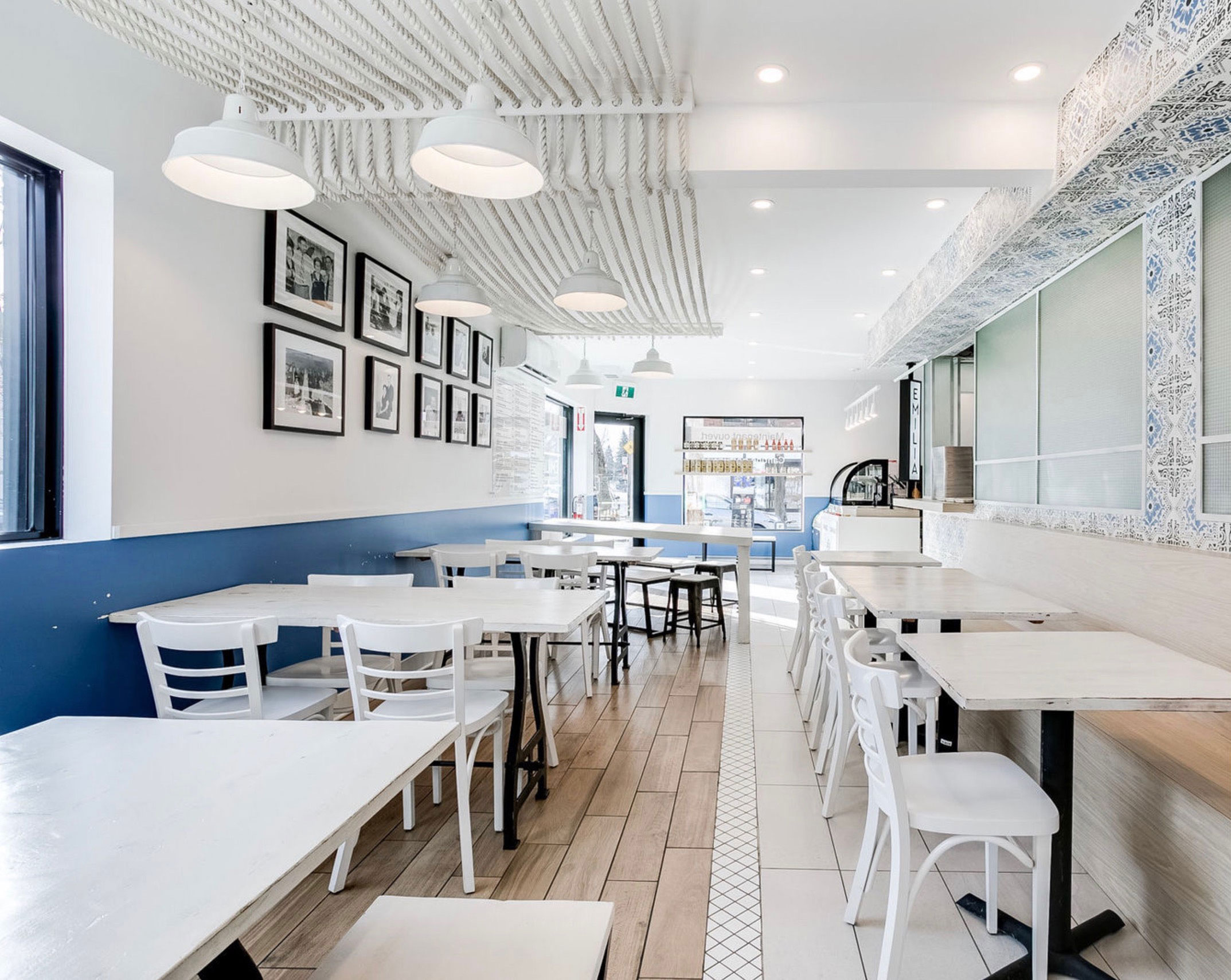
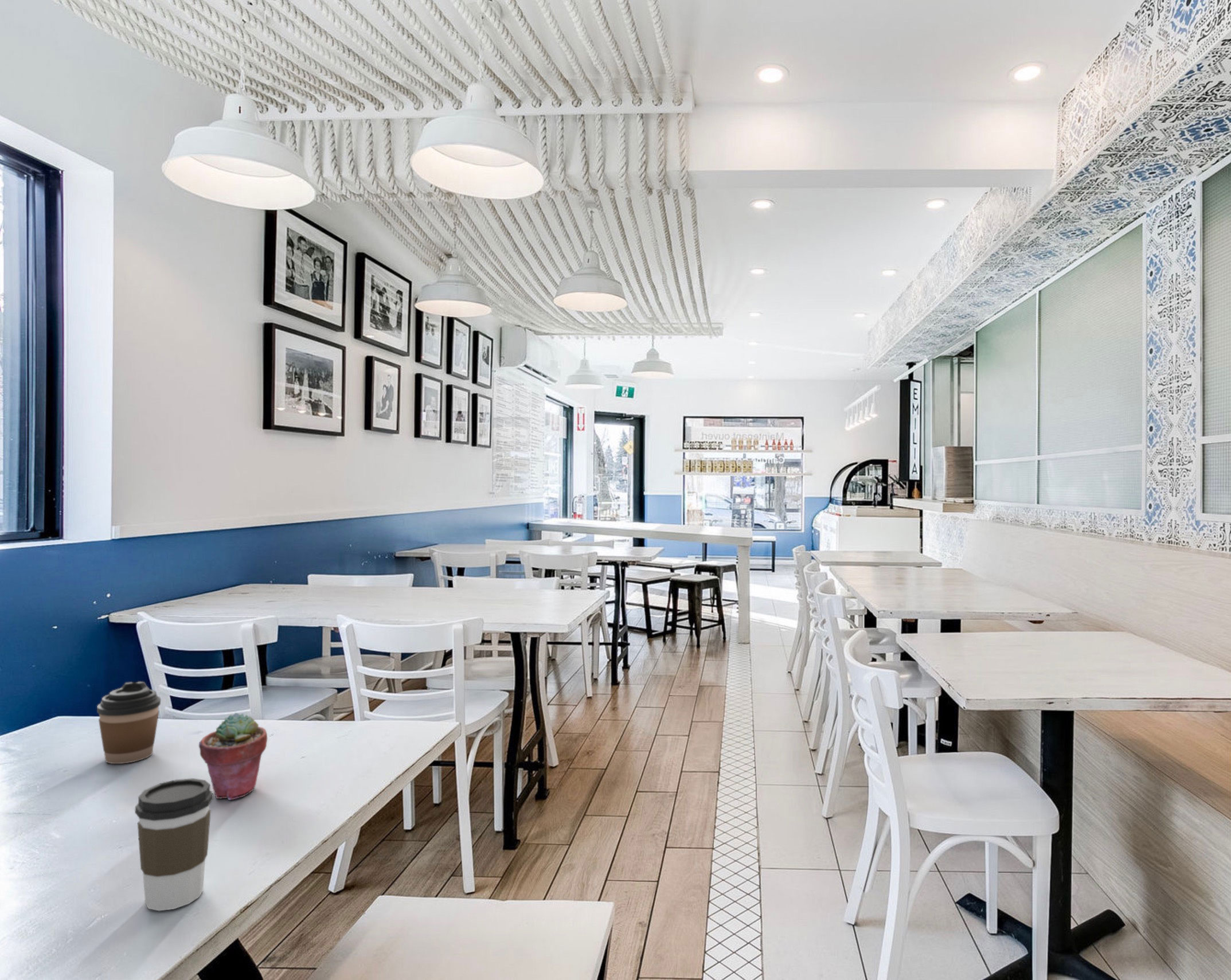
+ potted succulent (234, 752)
+ coffee cup (174, 844)
+ coffee cup (129, 721)
